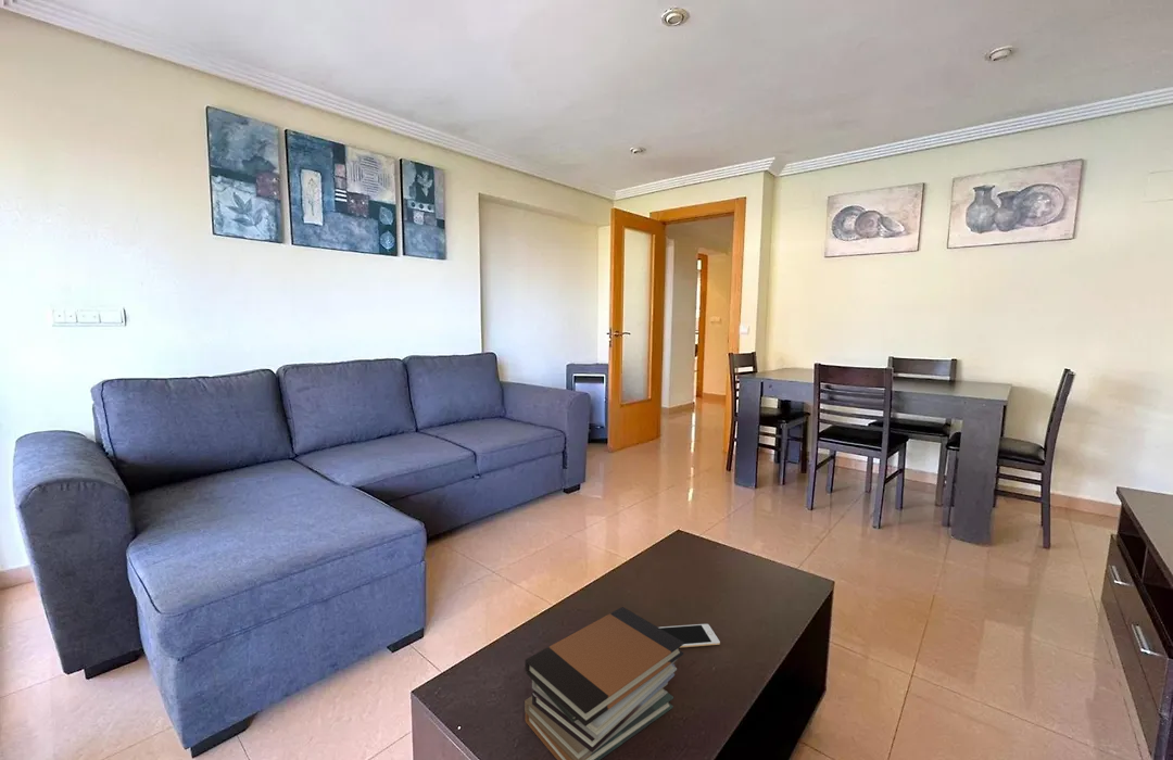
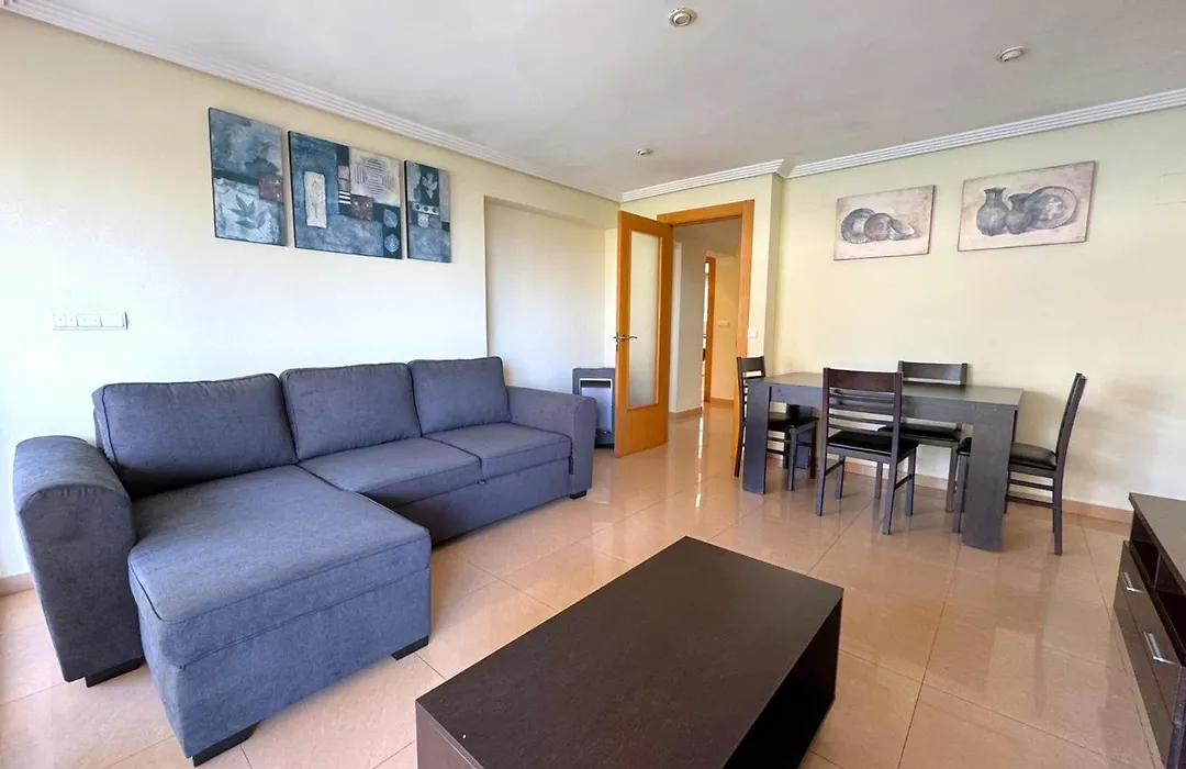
- book stack (605, 682)
- cell phone (683, 635)
